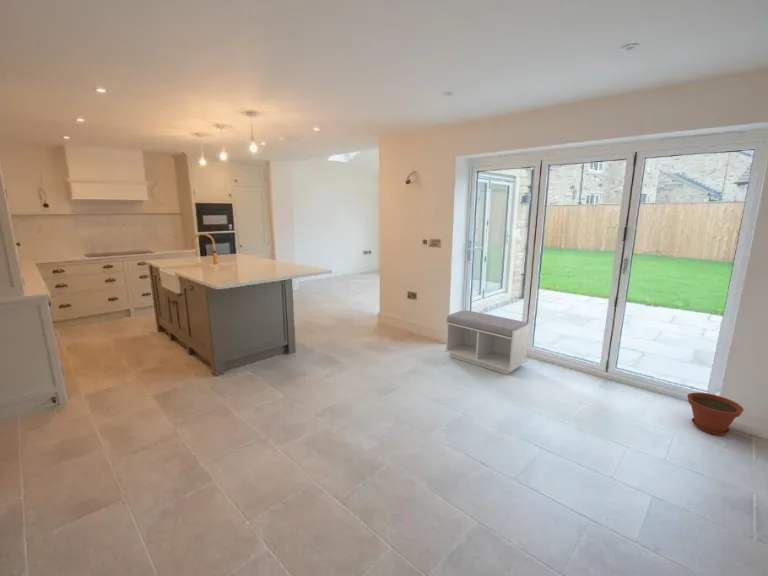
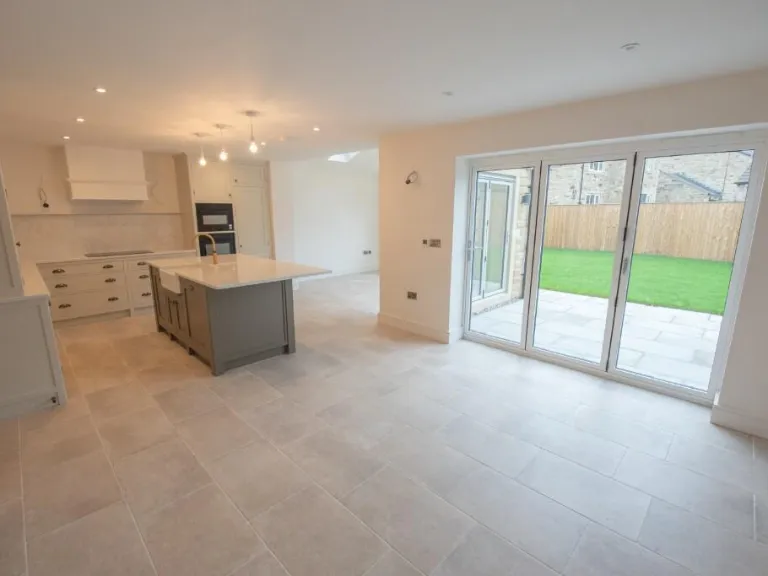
- bench (485, 339)
- plant pot (711, 415)
